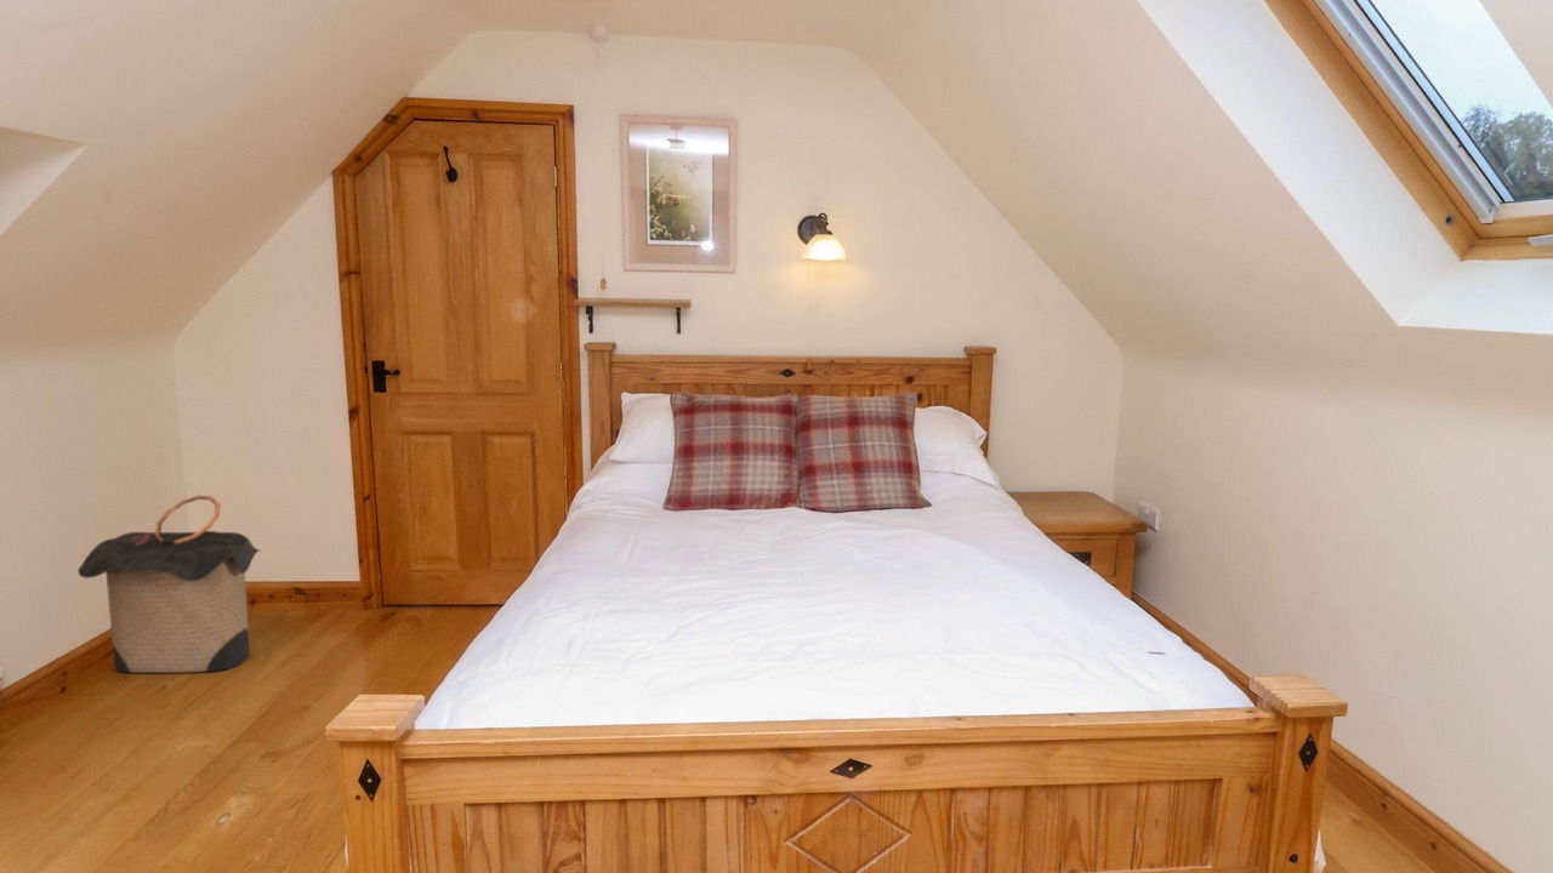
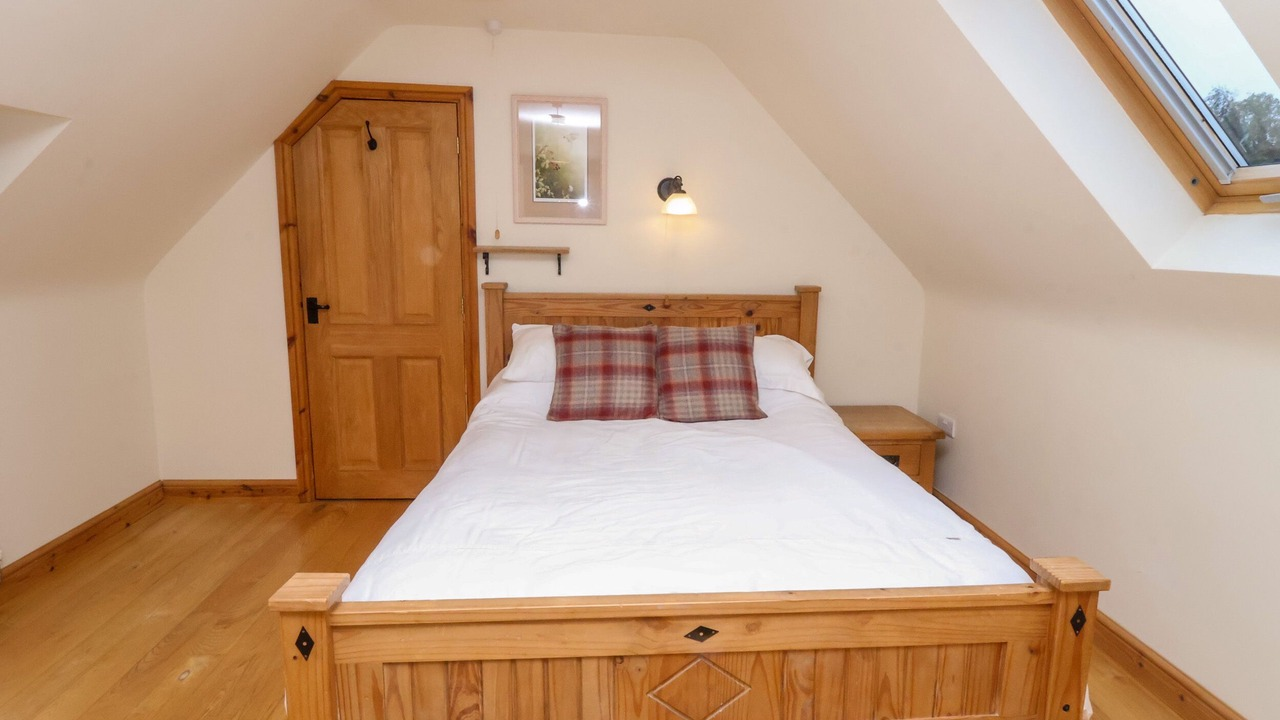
- laundry hamper (172, 582)
